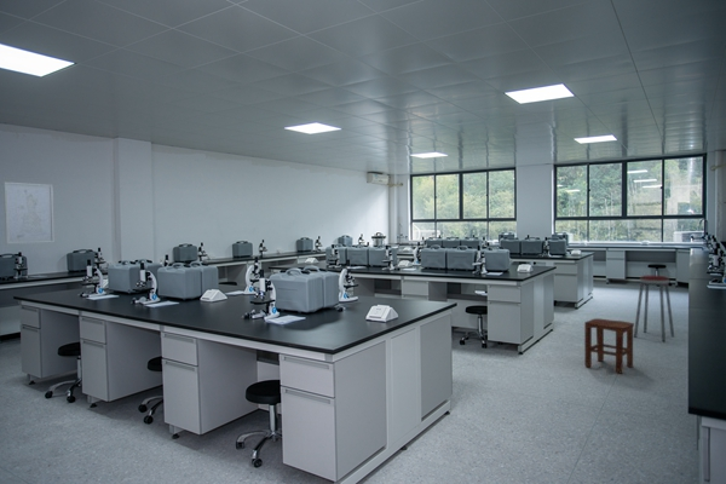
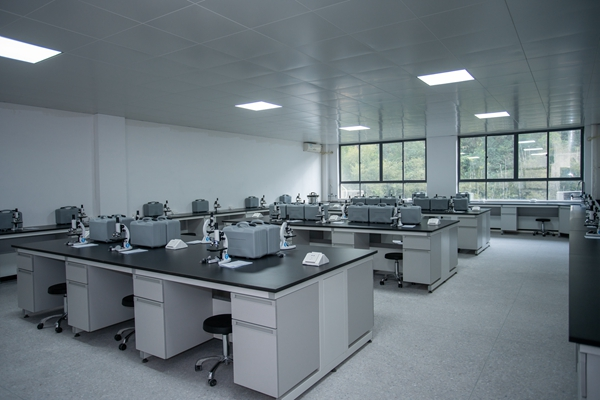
- music stool (661, 306)
- stool (609, 345)
- wall art (29, 213)
